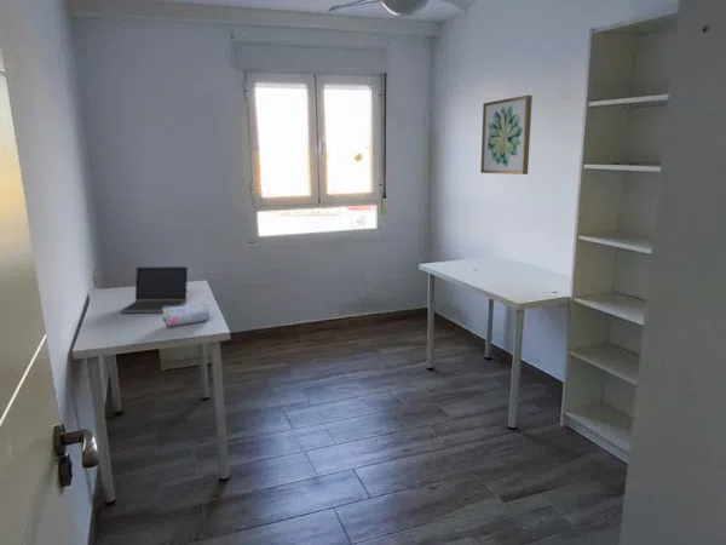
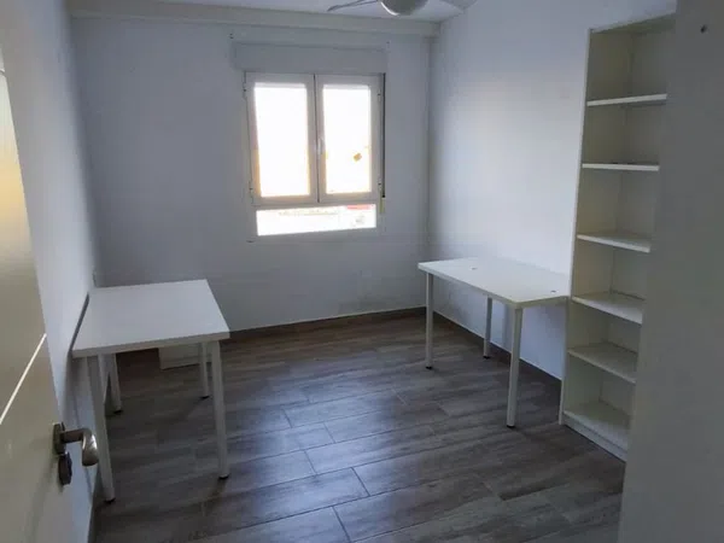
- laptop computer (155, 288)
- pencil case (185, 312)
- wall art (503, 137)
